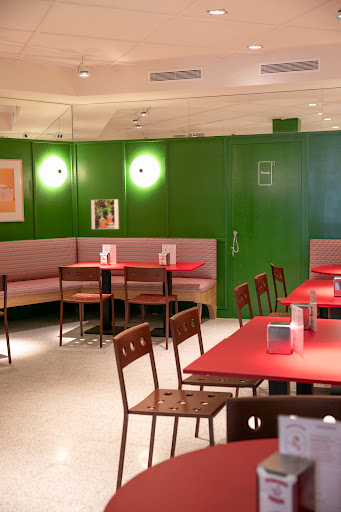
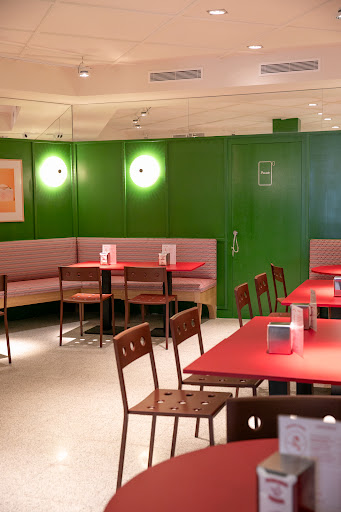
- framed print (104, 214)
